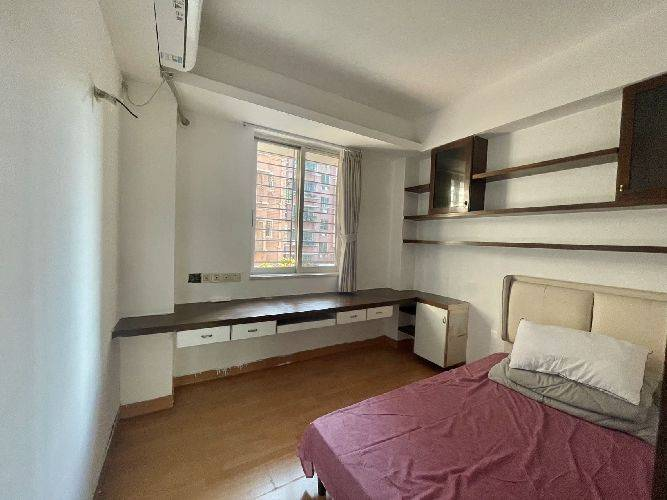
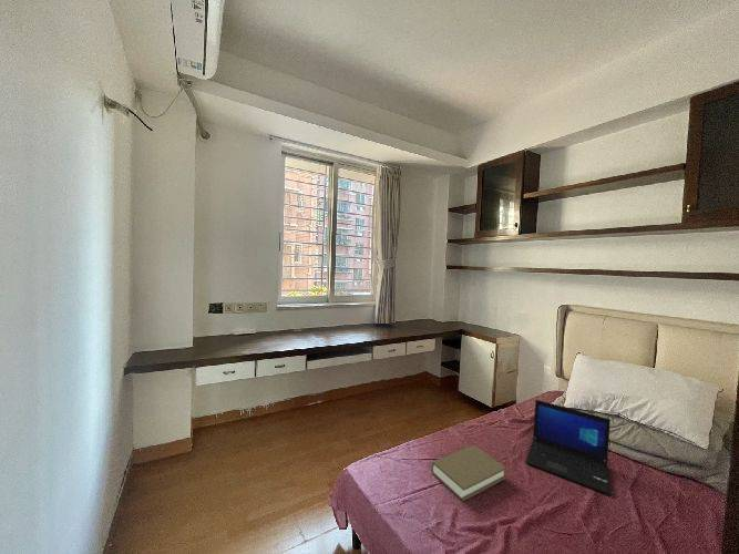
+ laptop (567, 441)
+ book (468, 469)
